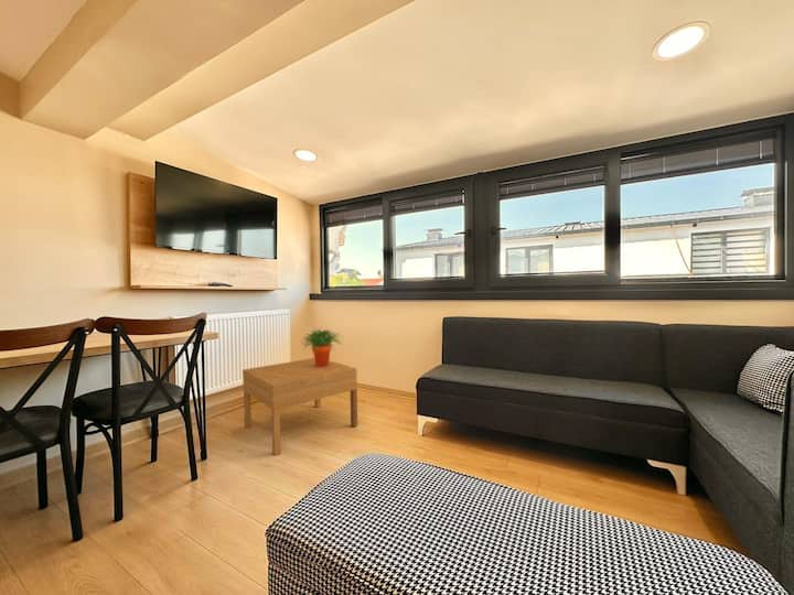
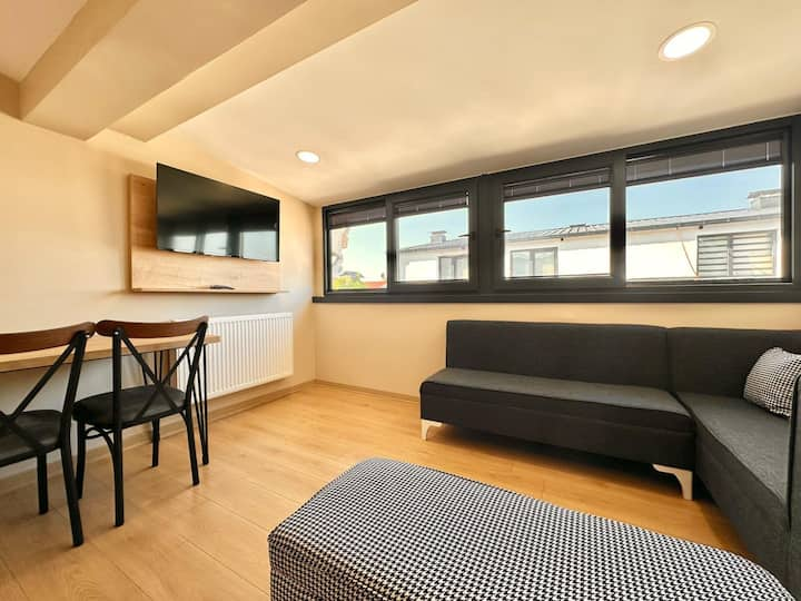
- potted plant (321, 347)
- coffee table (300, 397)
